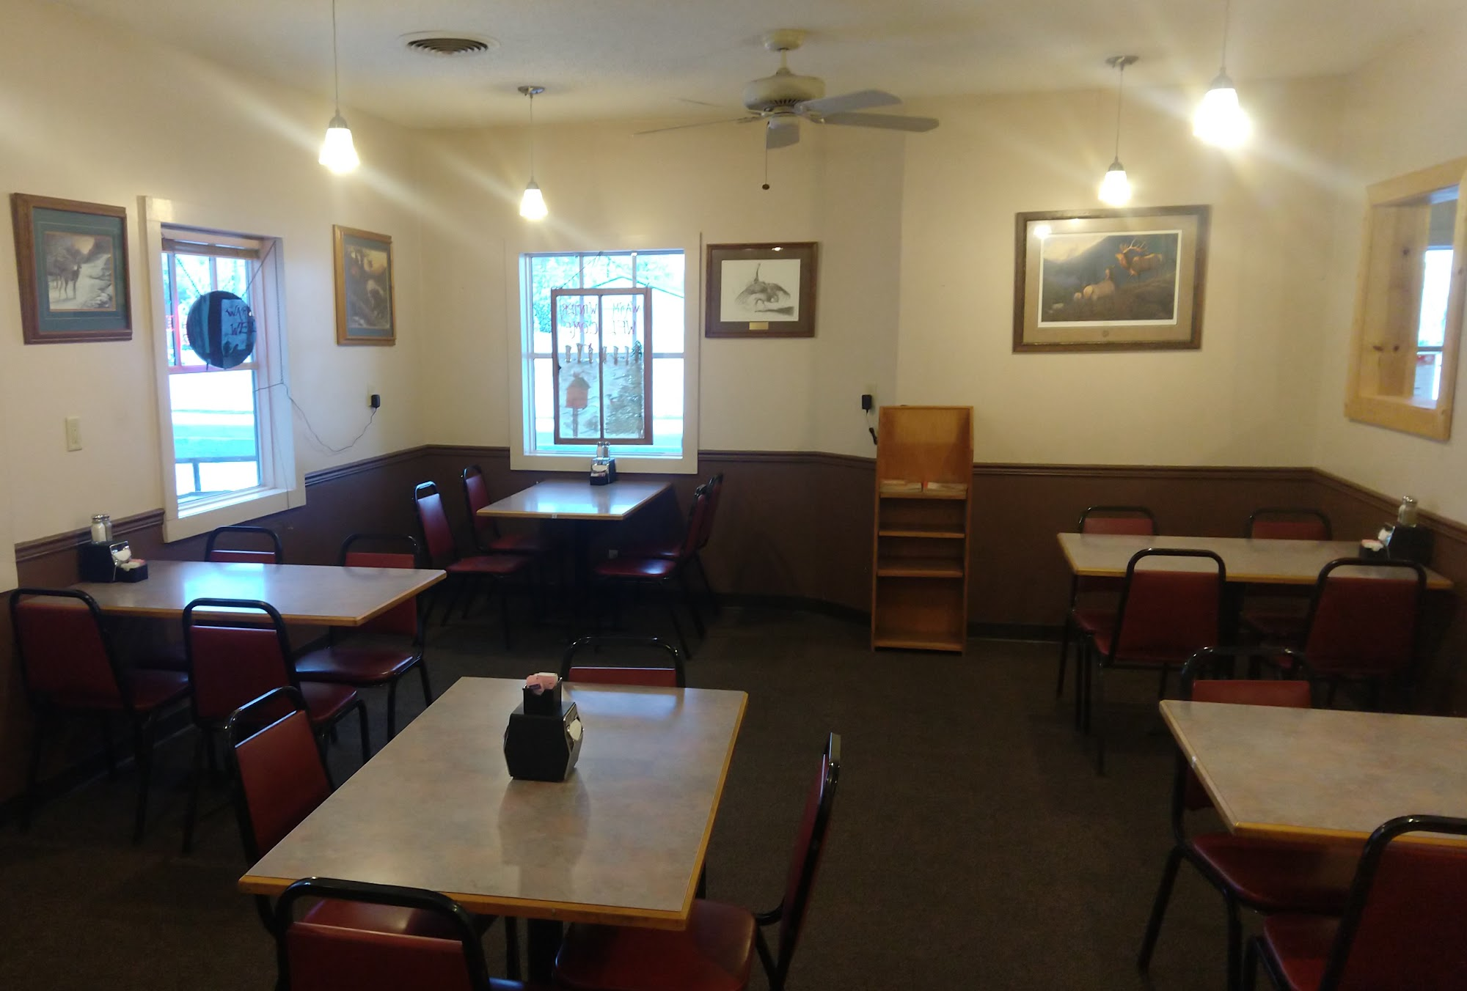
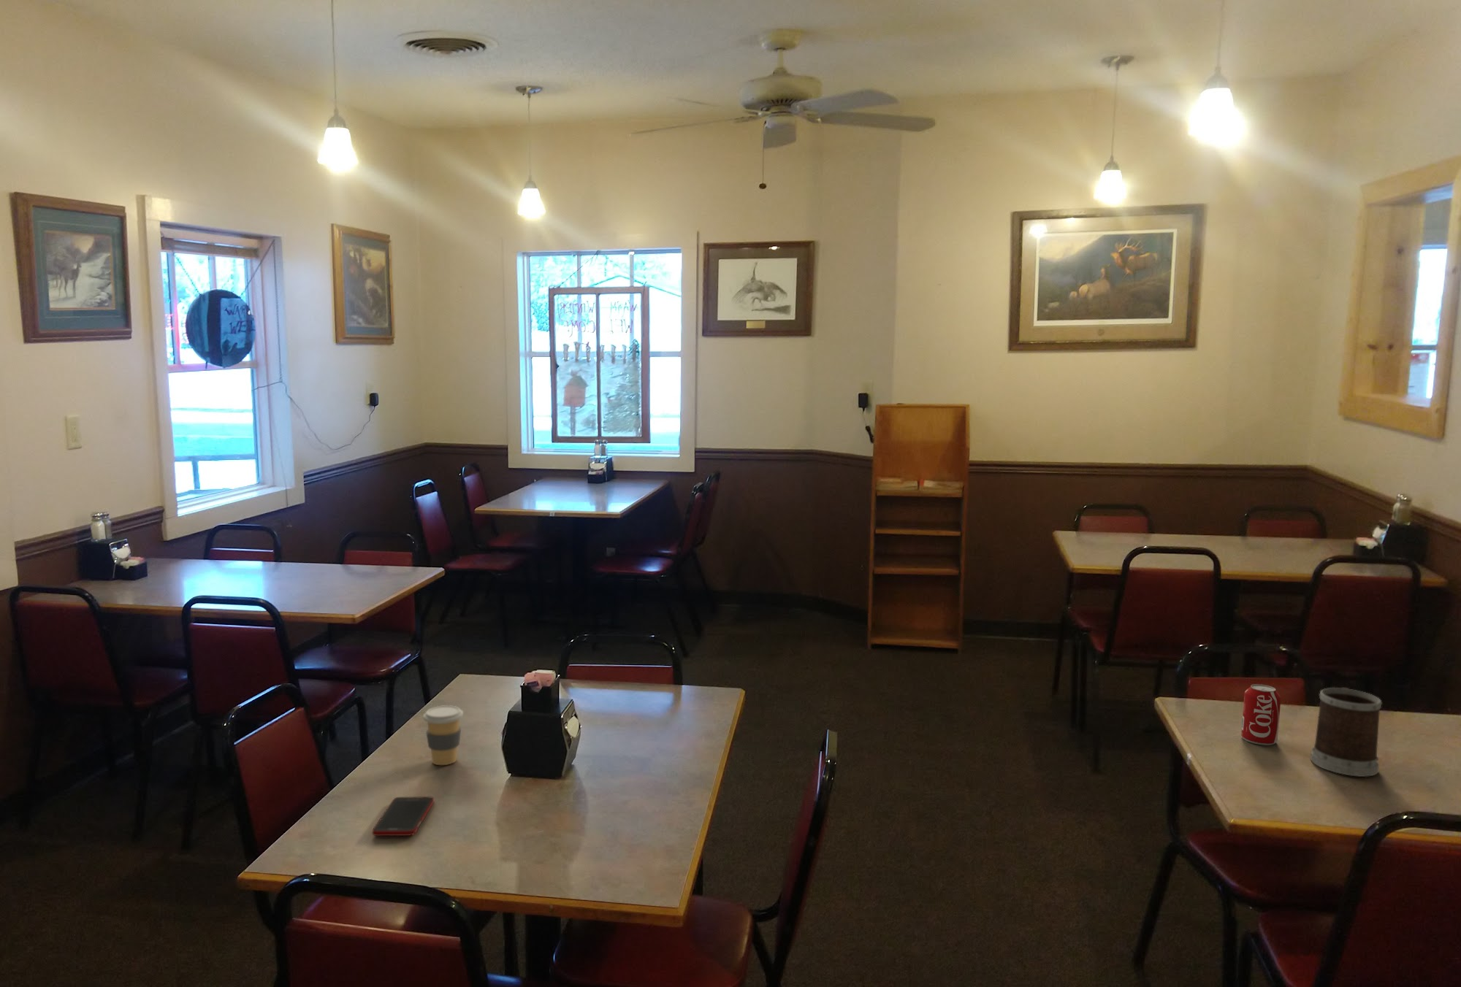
+ beverage can (1260, 713)
+ coffee cup (443, 736)
+ mug (1345, 728)
+ cell phone (404, 815)
